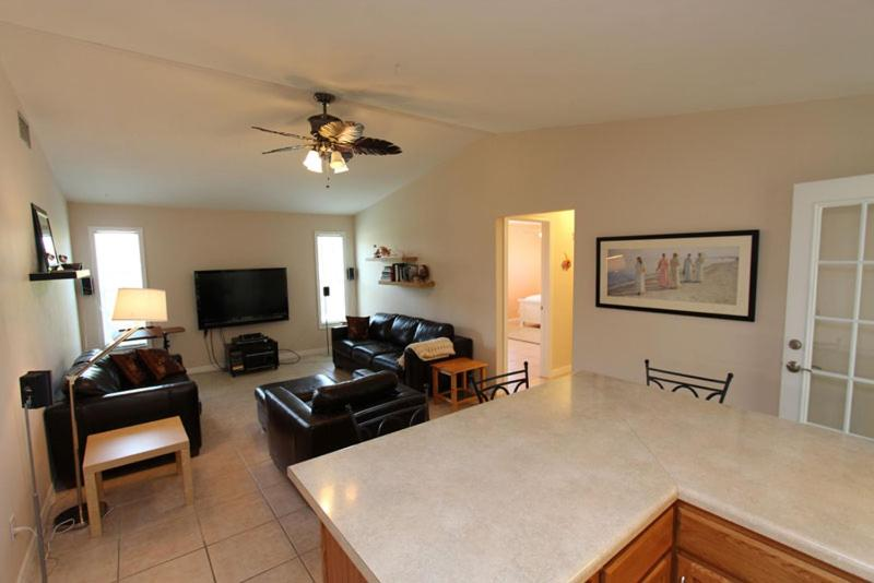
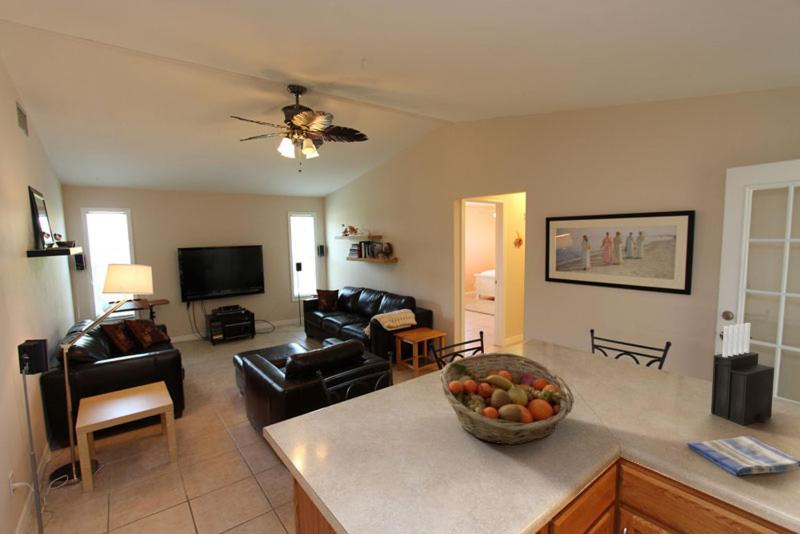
+ dish towel (742, 453)
+ knife block (746, 372)
+ fruit basket (504, 394)
